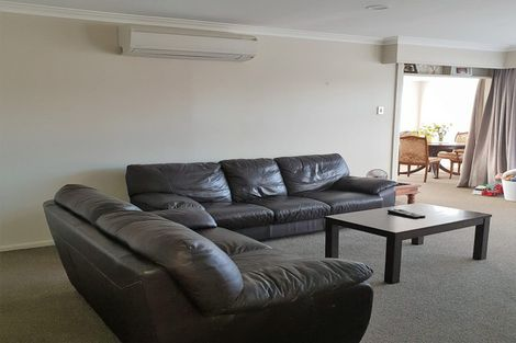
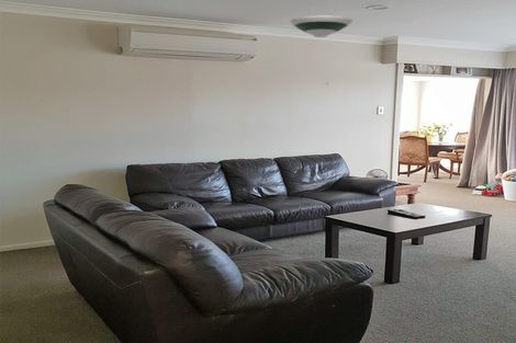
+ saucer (321, 28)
